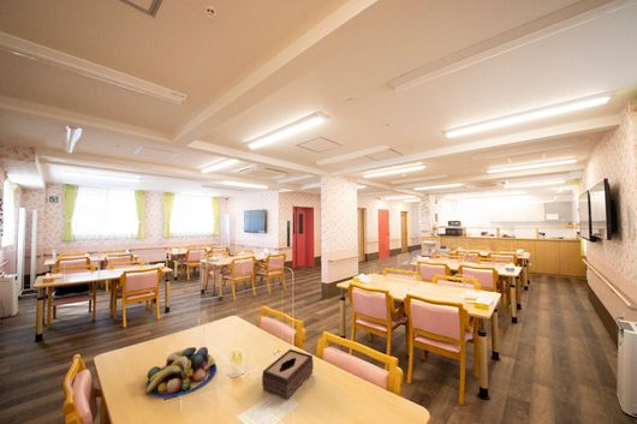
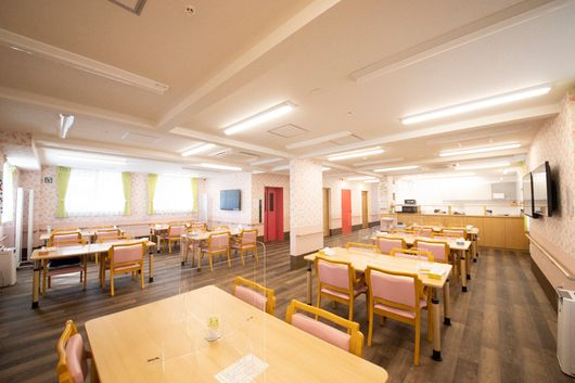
- fruit bowl (183, 365)
- tissue box (288, 371)
